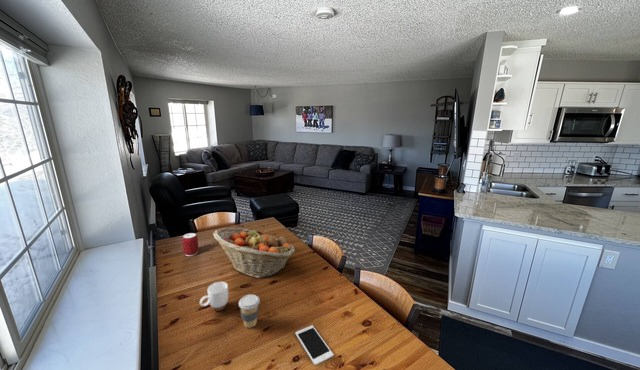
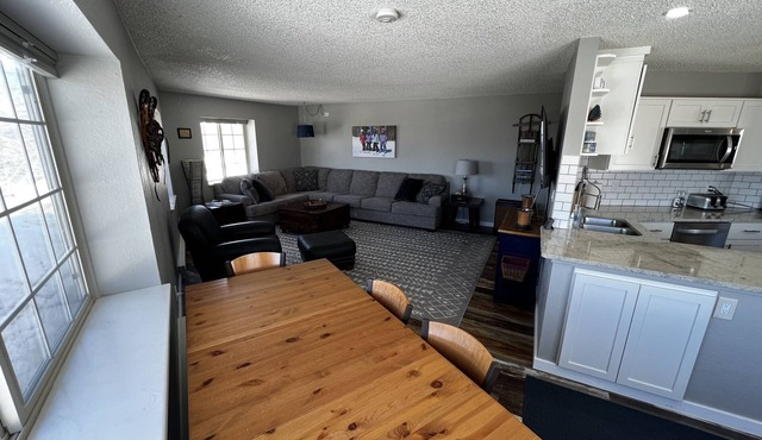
- coffee cup (249, 311)
- cell phone (313, 343)
- mug (214, 299)
- can (190, 244)
- fruit basket (254, 246)
